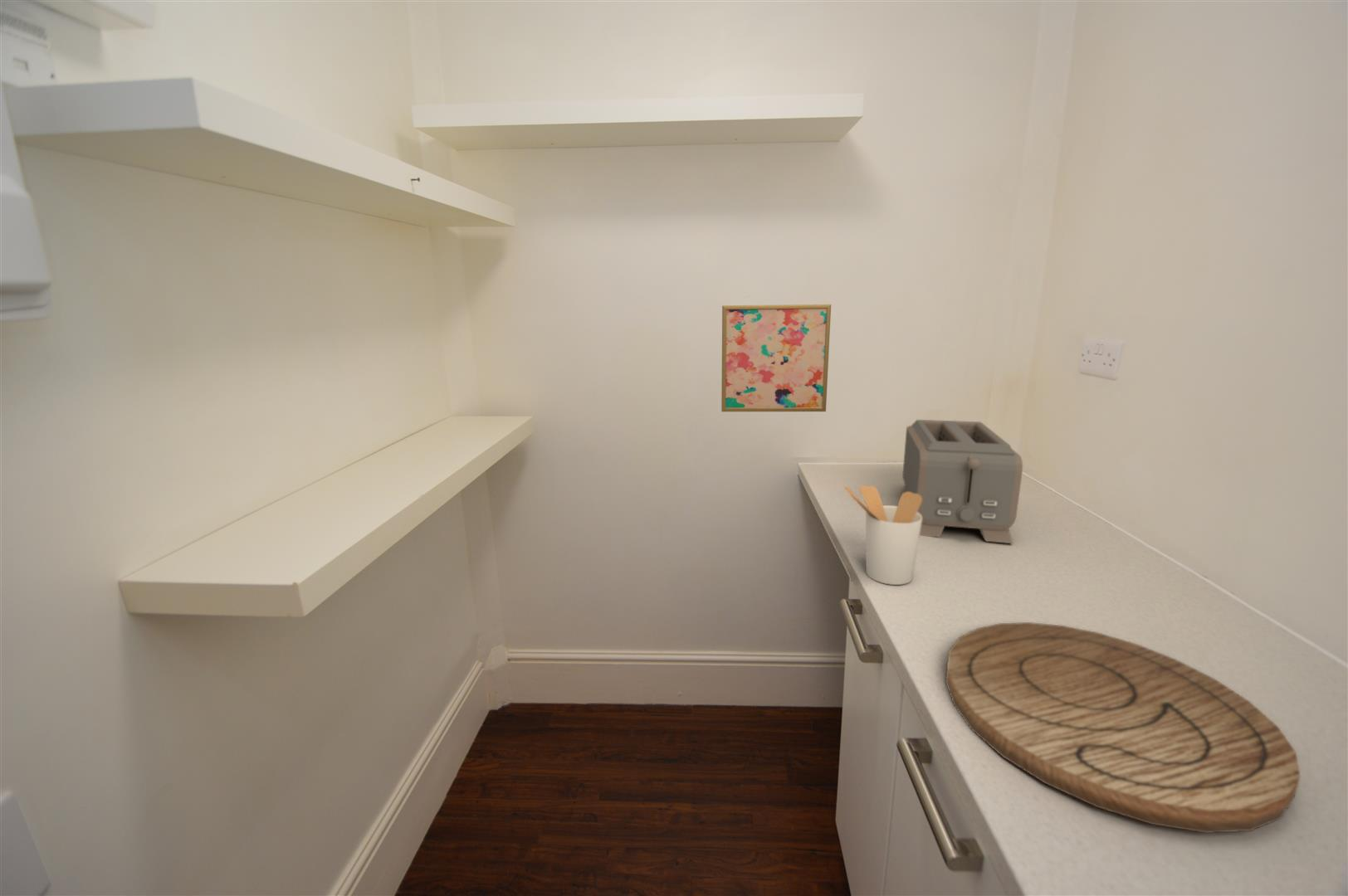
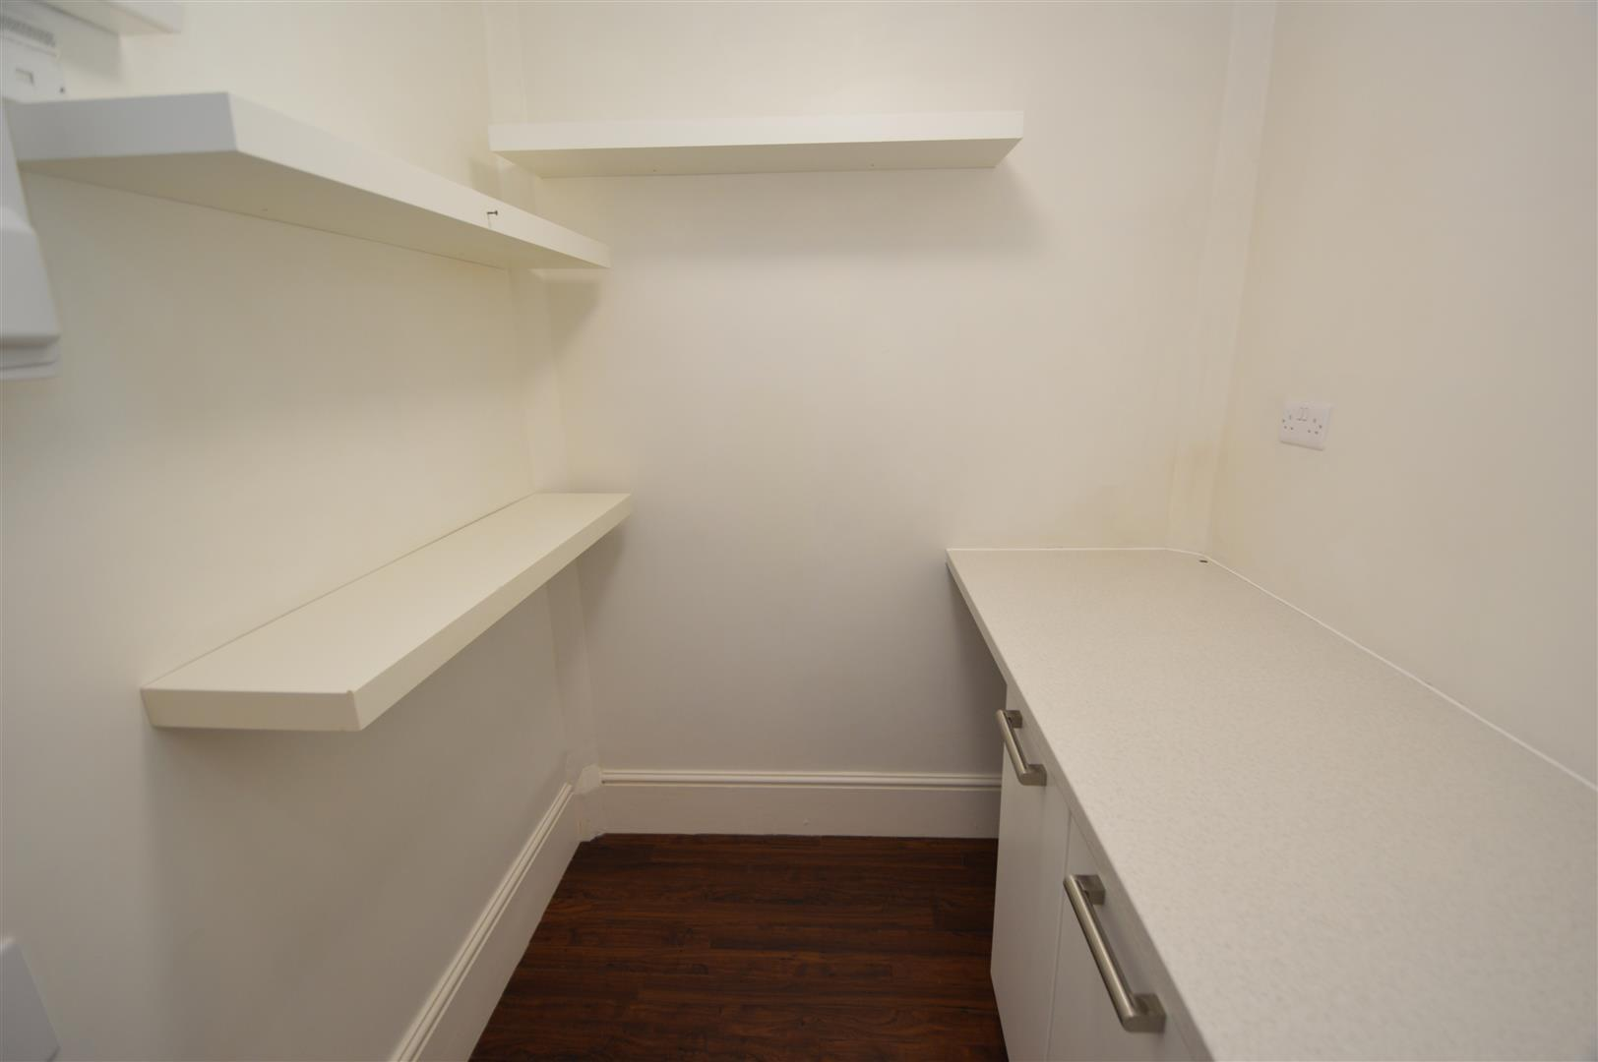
- utensil holder (879, 531)
- toaster (955, 475)
- cutting board (1097, 704)
- wall art (774, 358)
